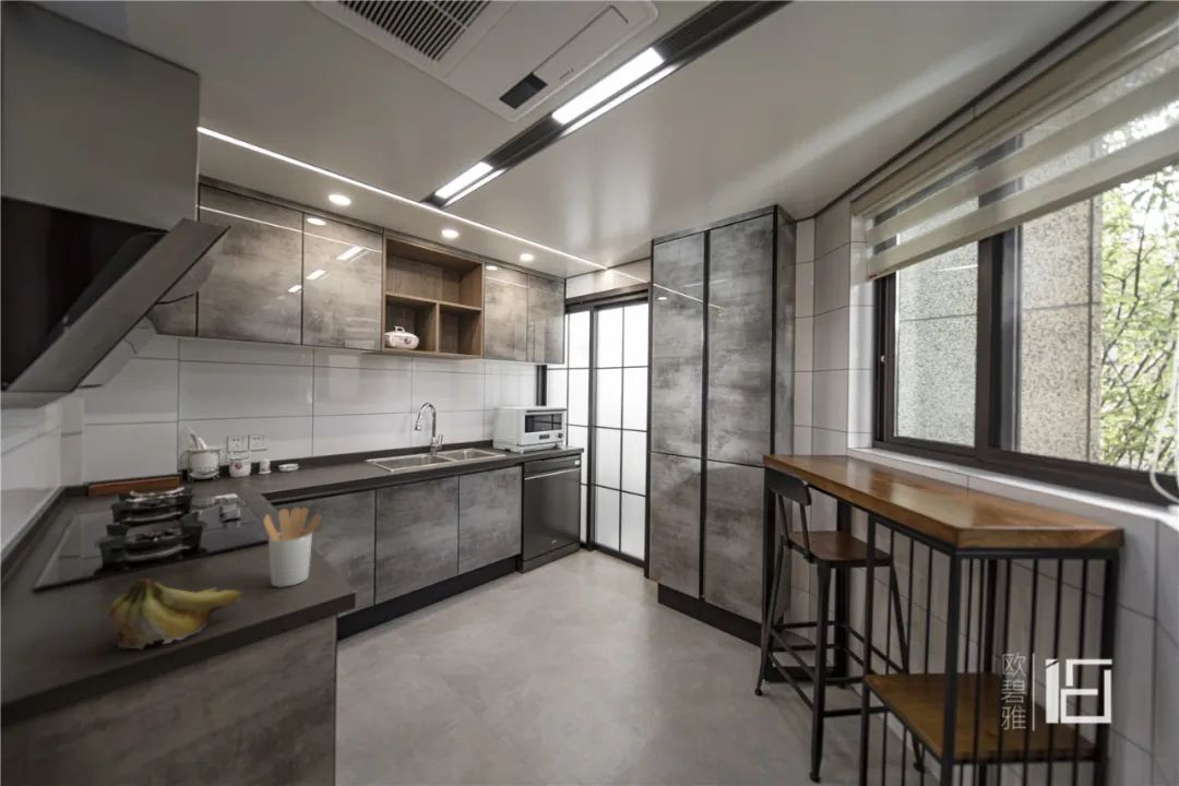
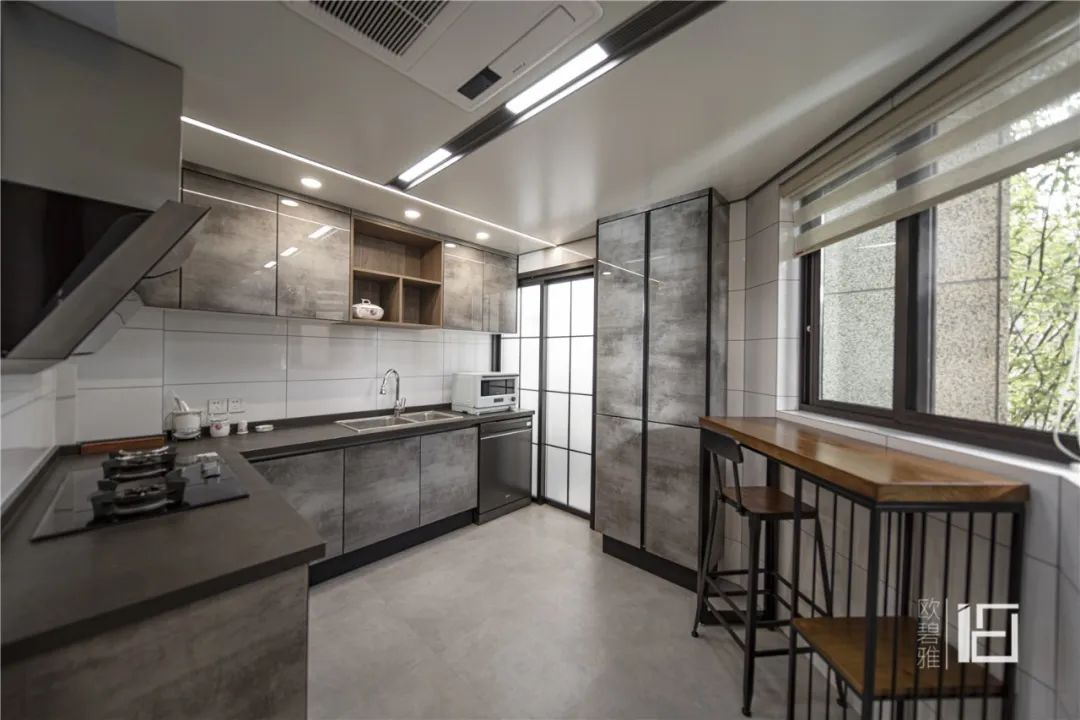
- utensil holder (290, 543)
- fruit (179, 598)
